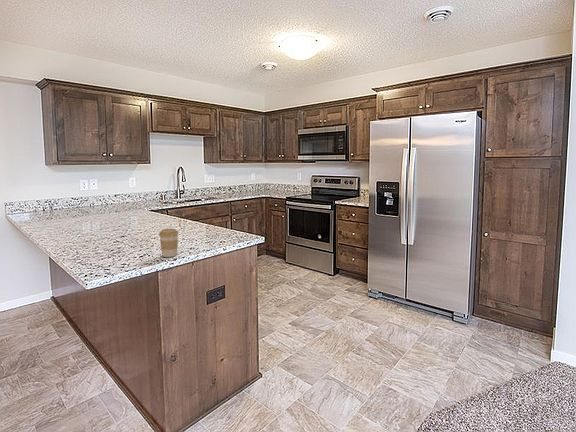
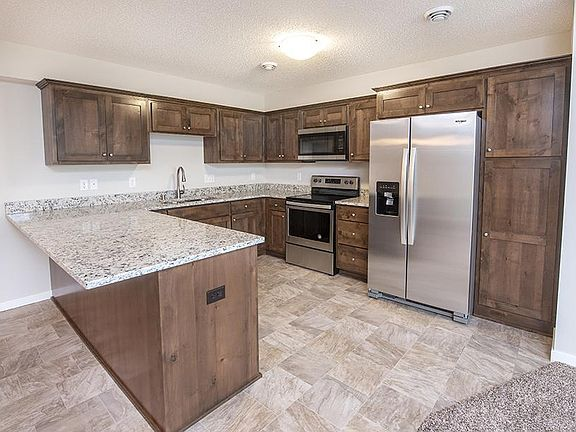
- coffee cup (169, 242)
